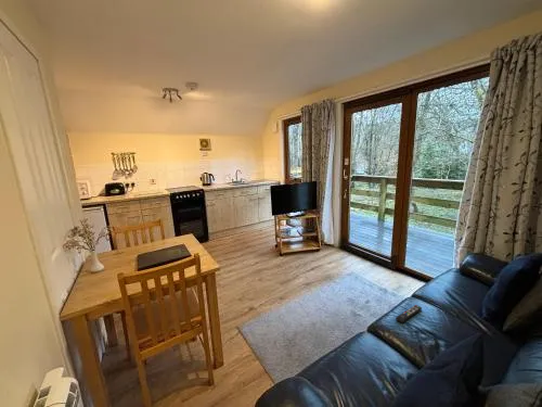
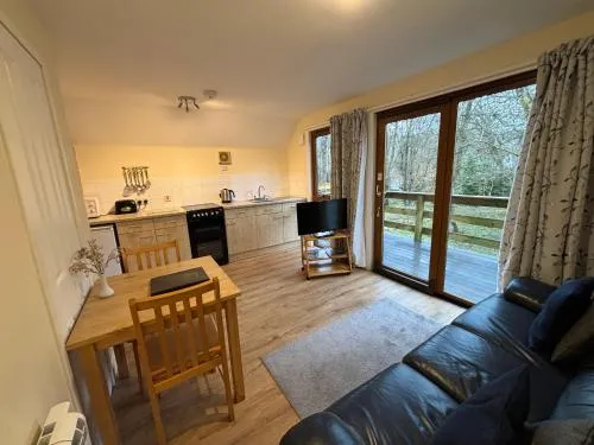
- remote control (409, 313)
